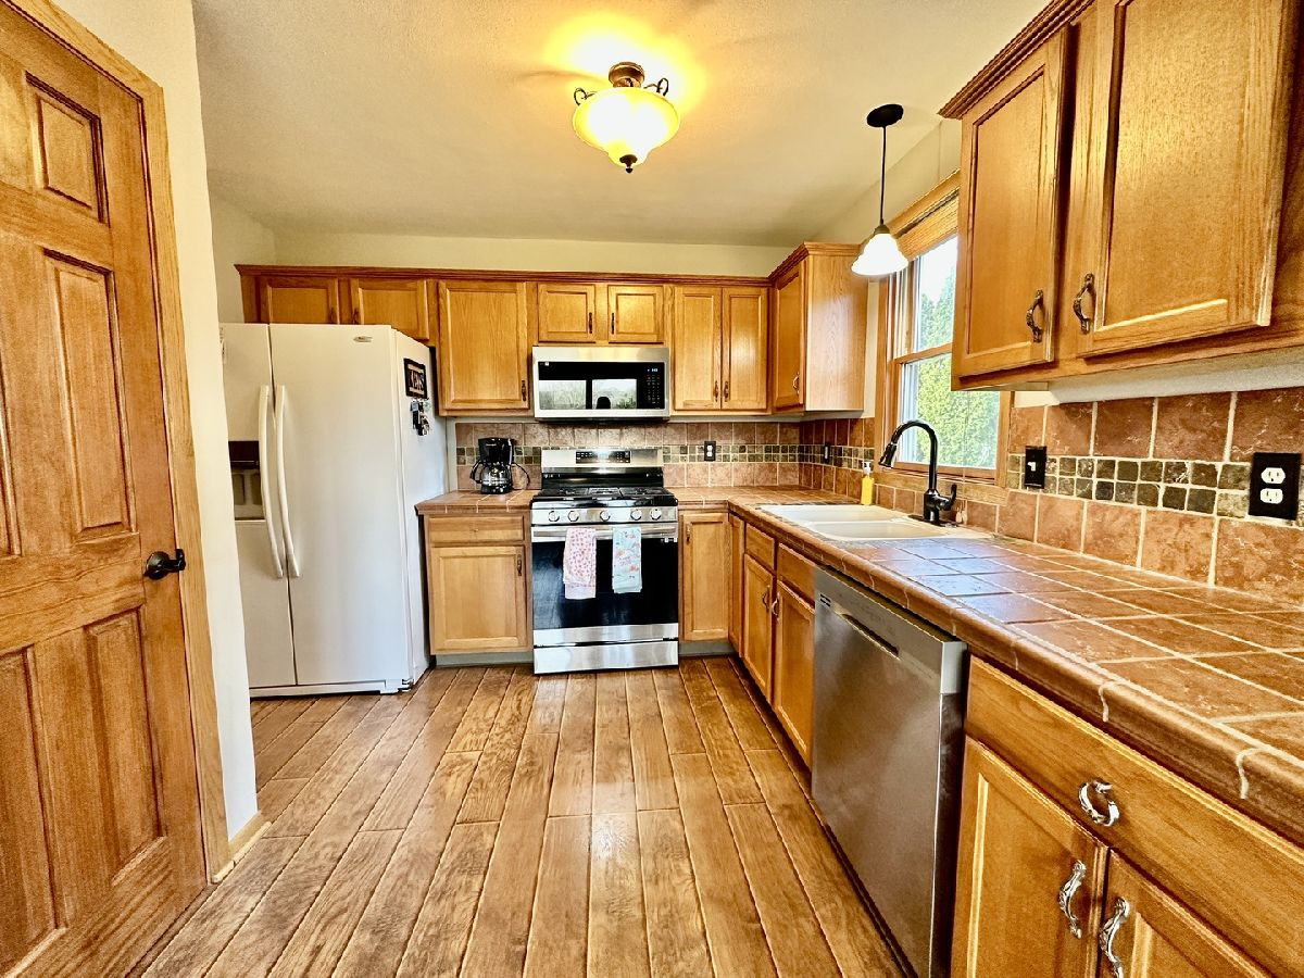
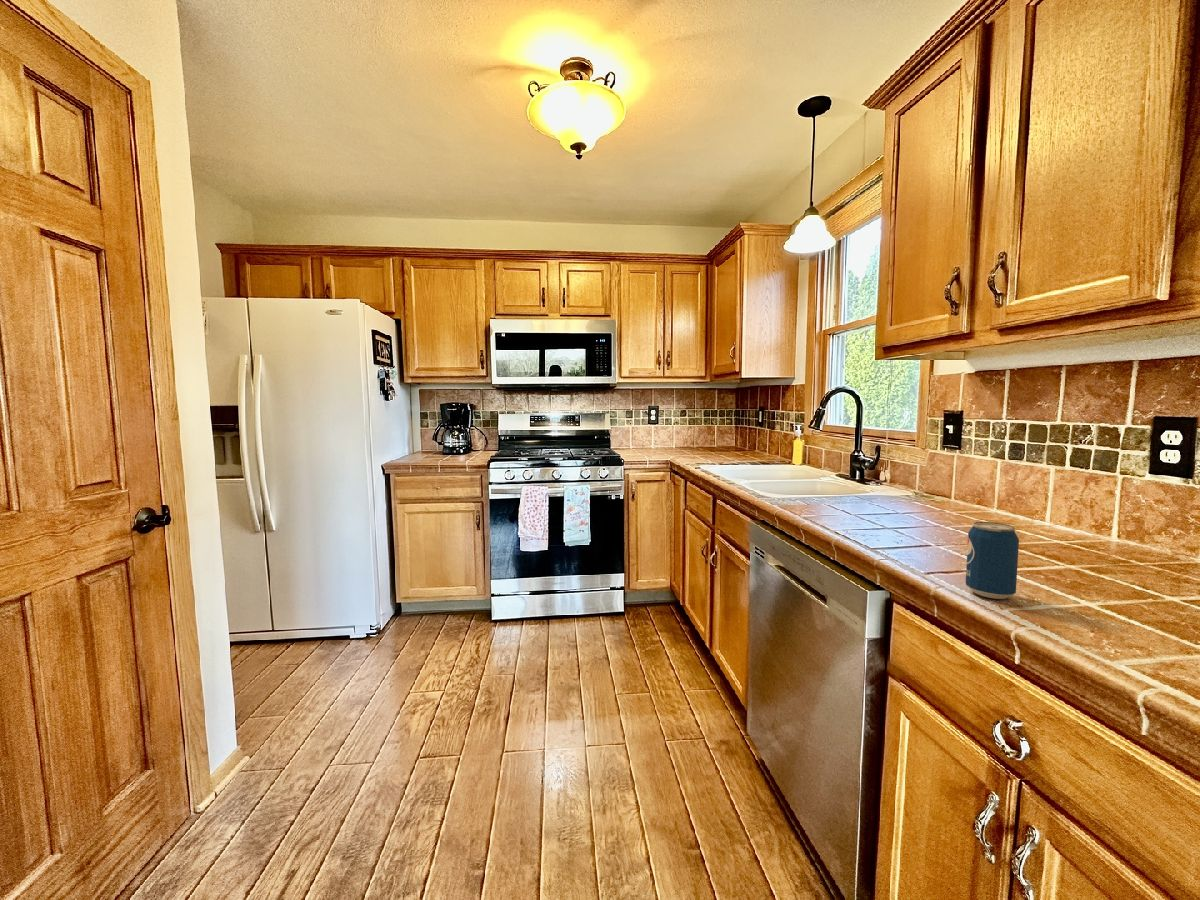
+ beverage can (991, 559)
